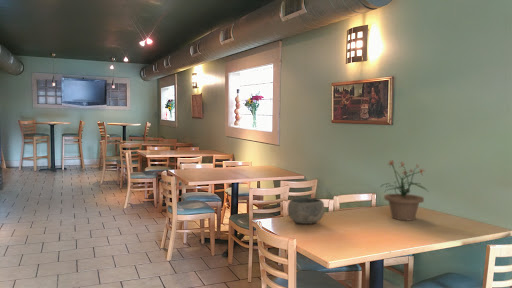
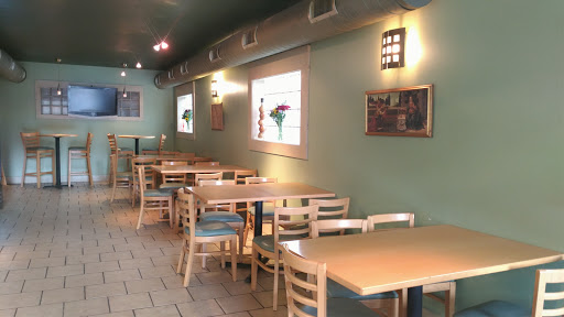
- bowl (305, 210)
- potted plant (402, 189)
